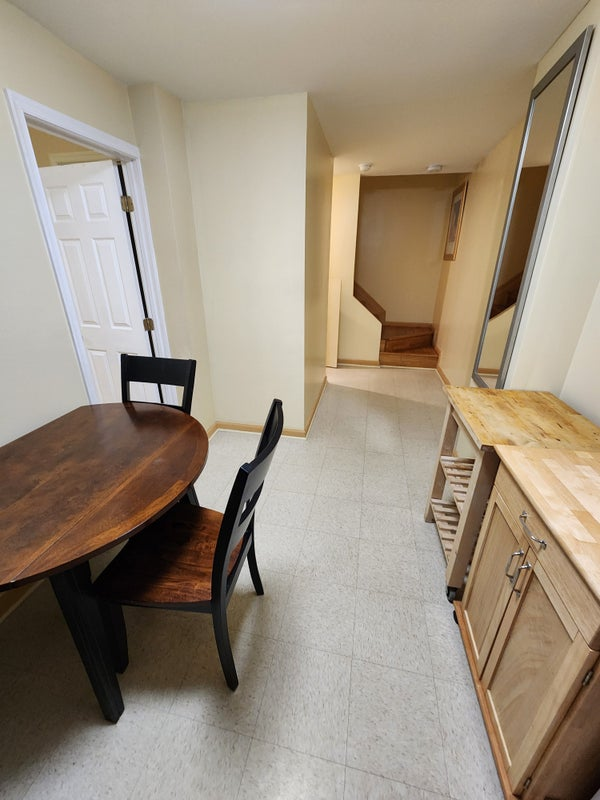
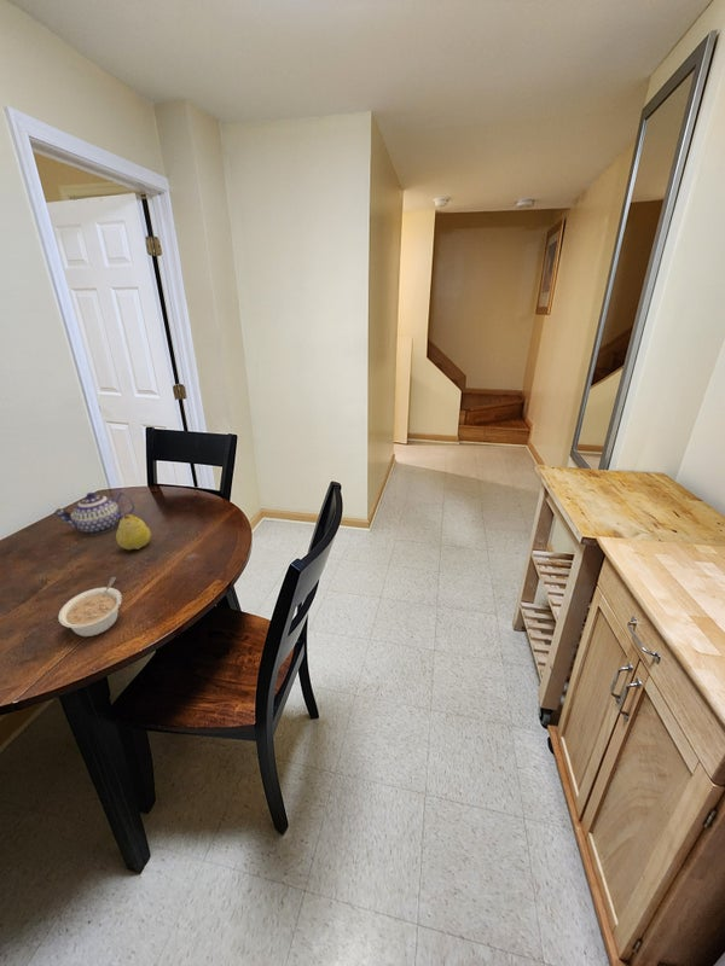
+ legume (93, 611)
+ teapot (97, 510)
+ fruit (132, 529)
